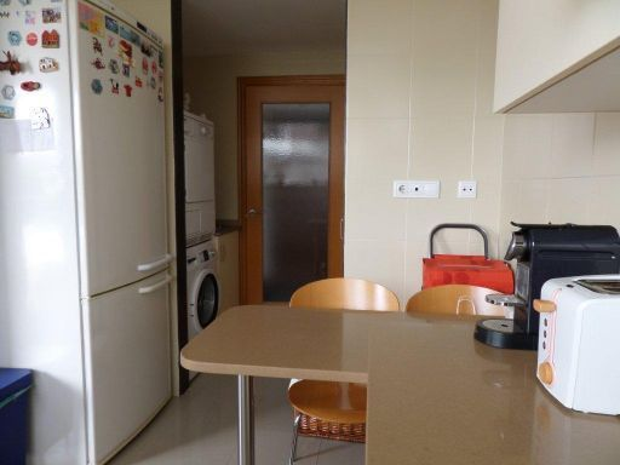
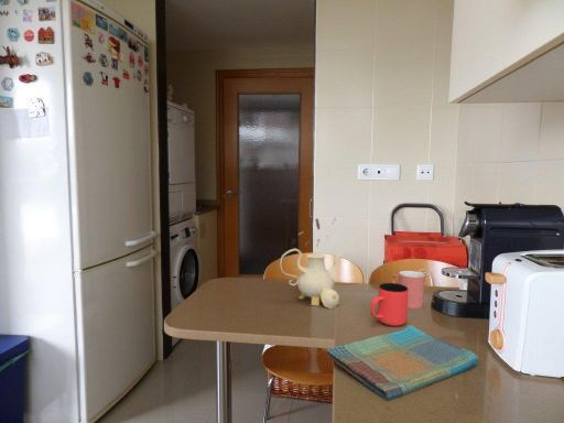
+ cup (406, 286)
+ dish towel (401, 356)
+ teapot (316, 261)
+ cup (388, 305)
